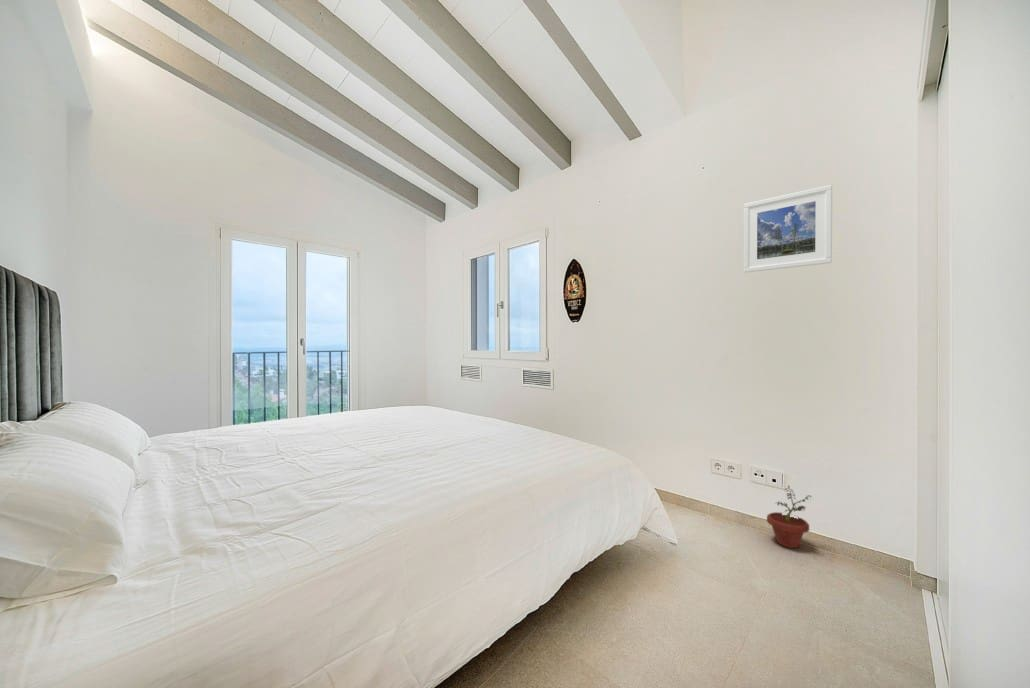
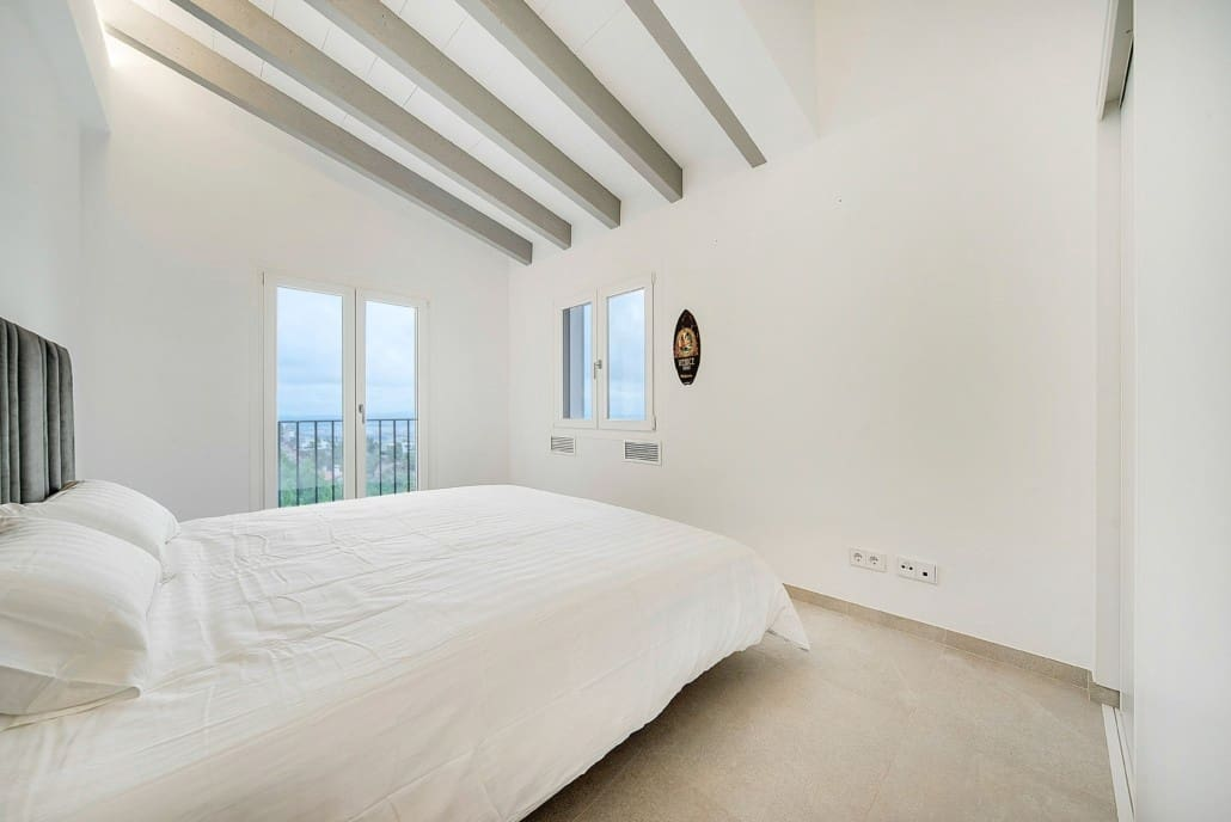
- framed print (785, 231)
- potted plant (789, 515)
